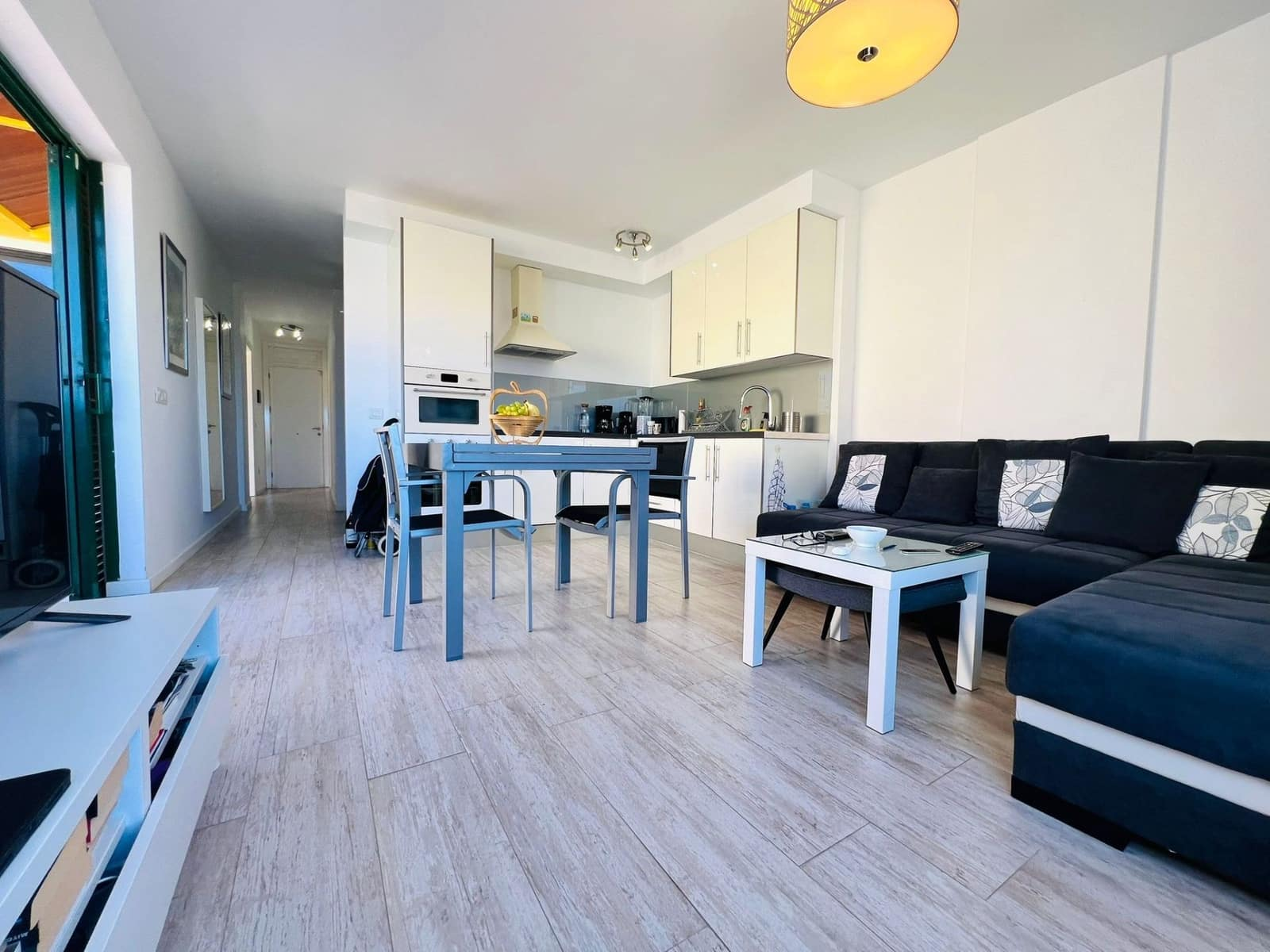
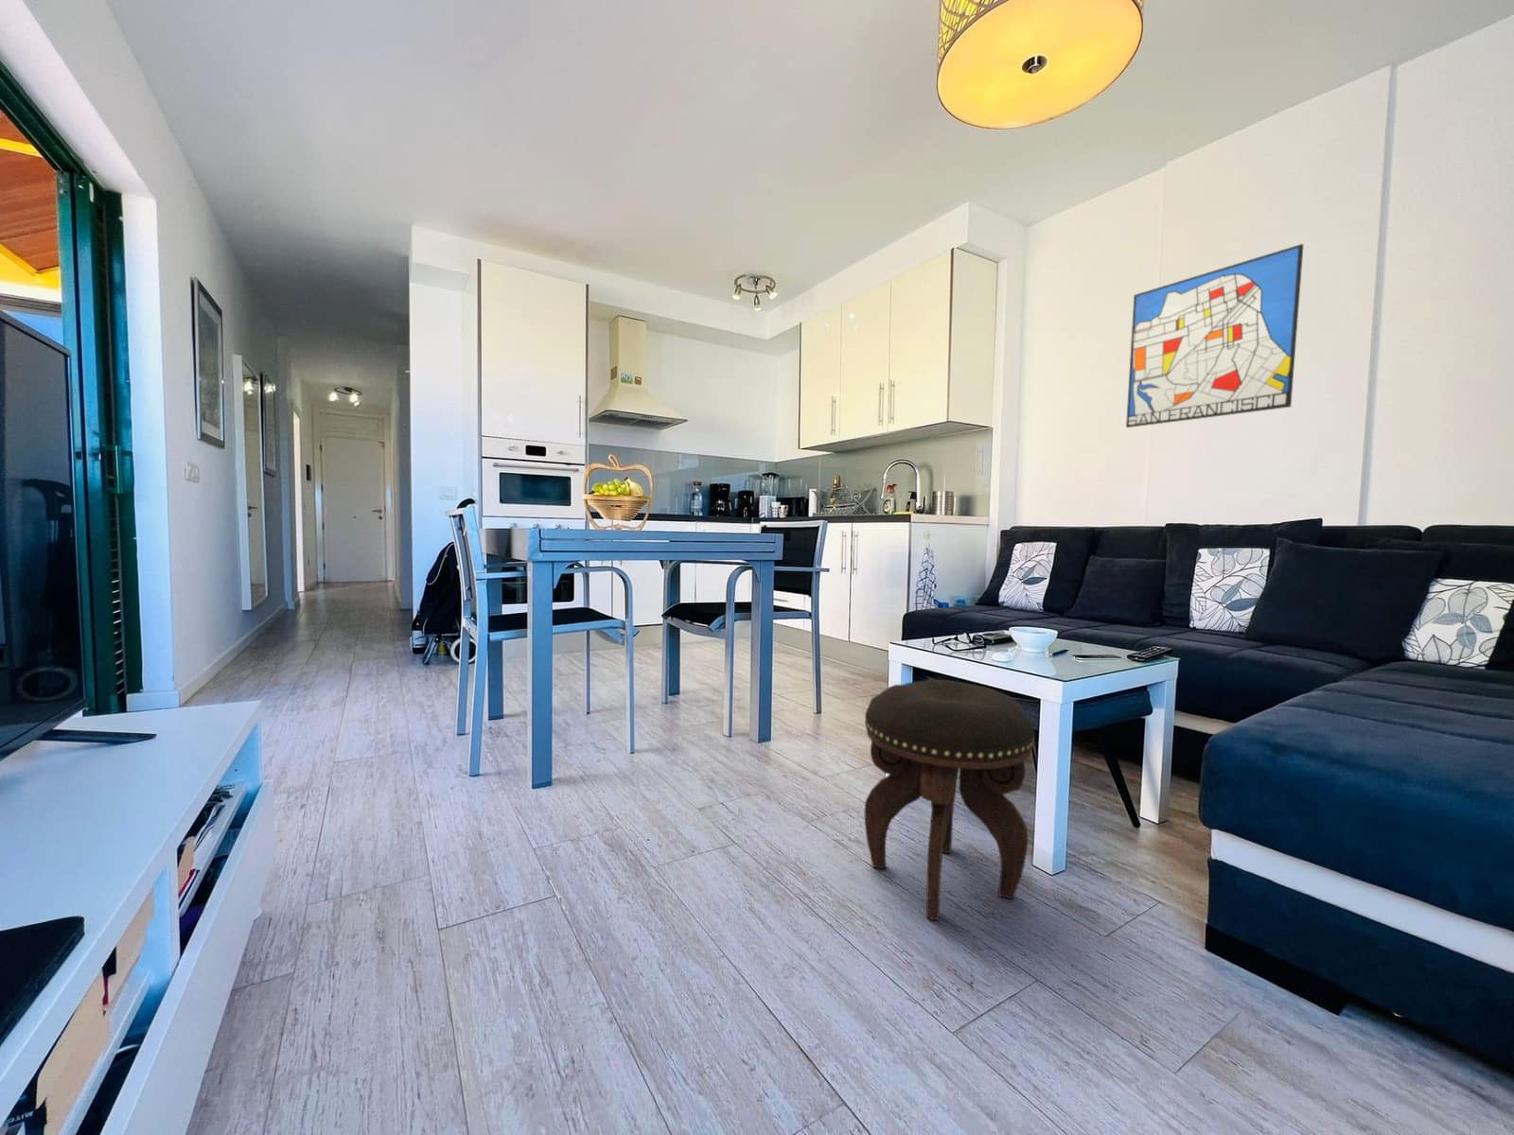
+ wall art (1204, 346)
+ footstool (943, 786)
